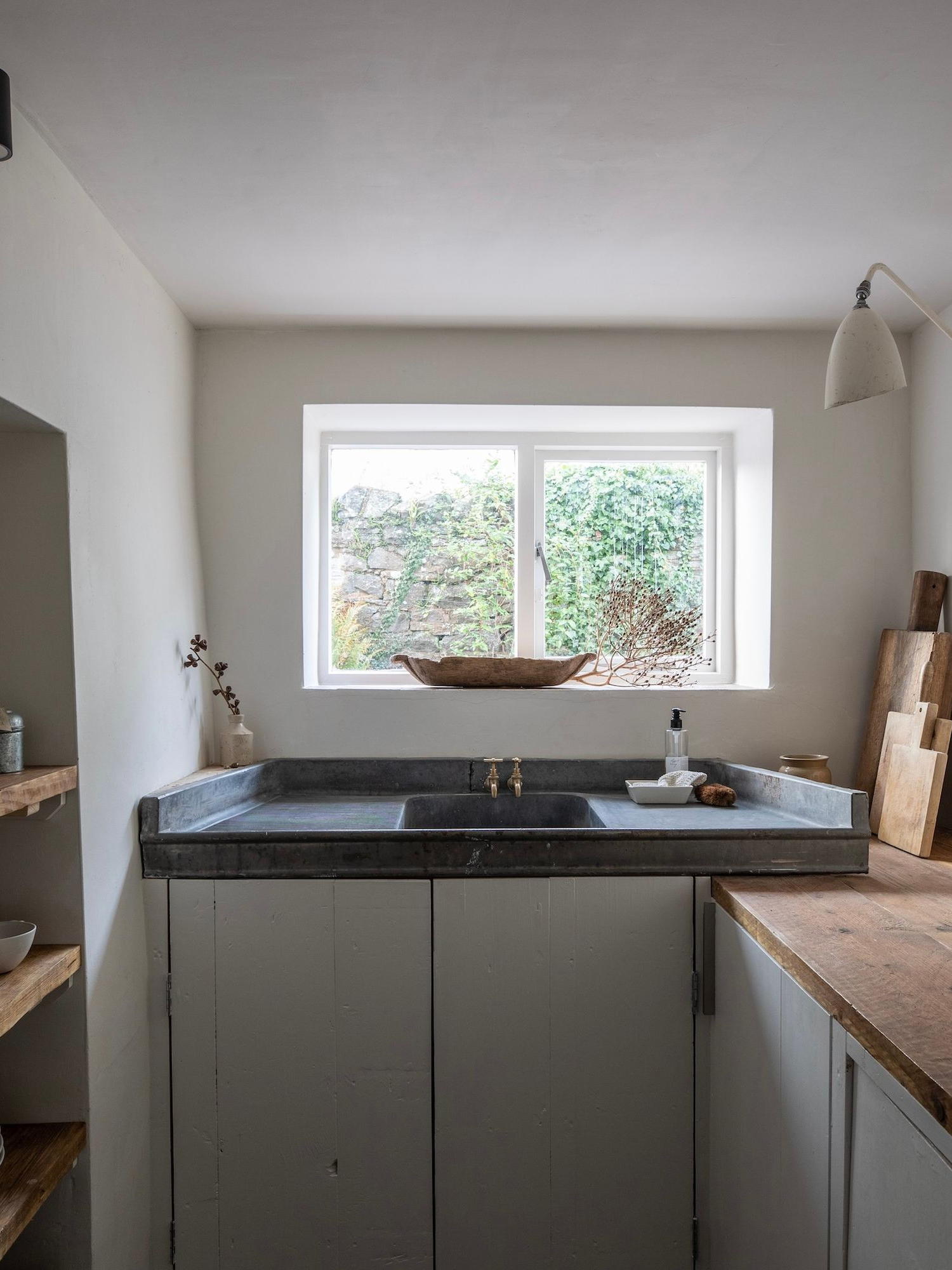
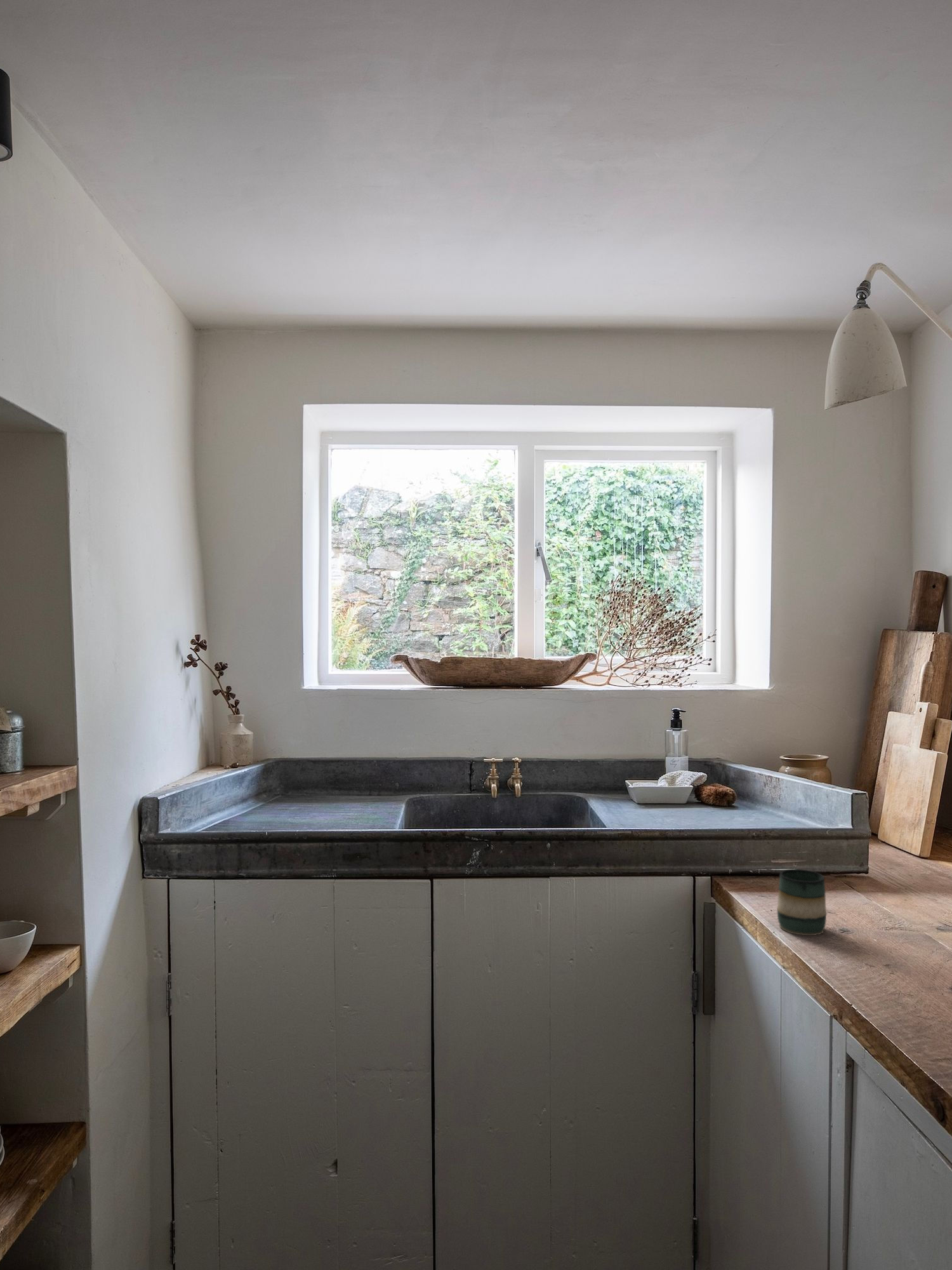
+ mug (800, 898)
